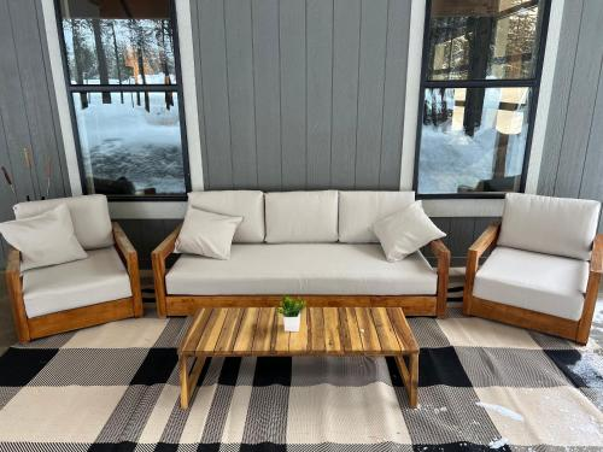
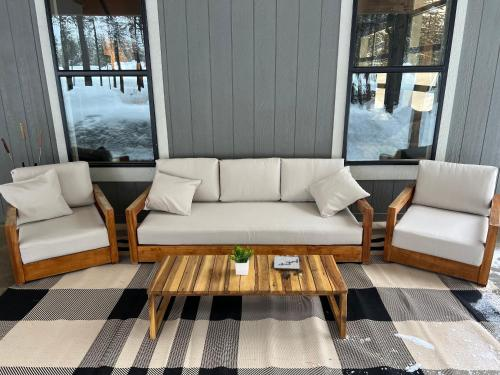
+ board game (286, 264)
